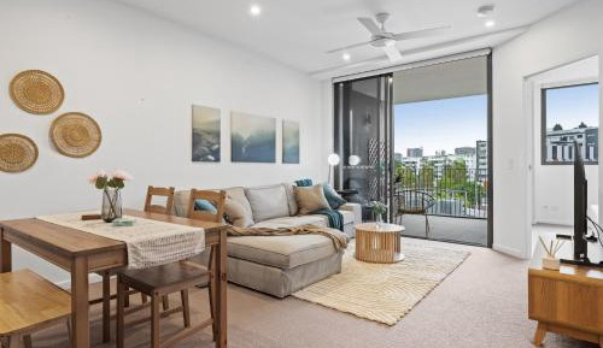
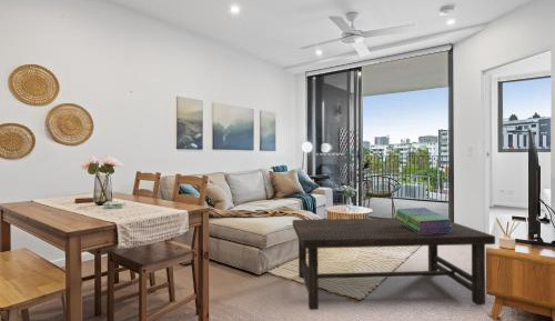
+ coffee table (381, 245)
+ stack of books (421, 221)
